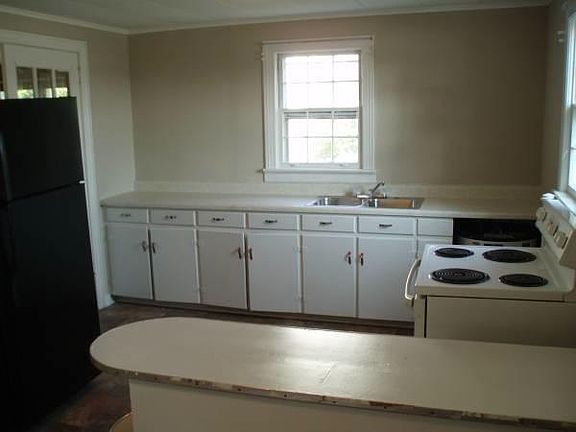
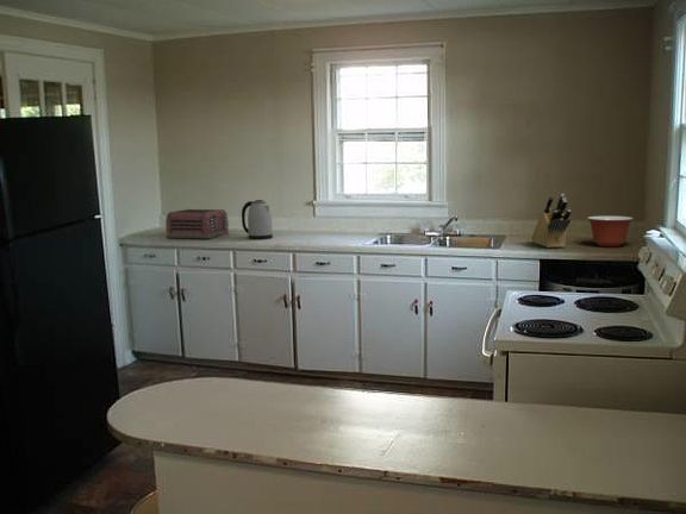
+ knife block (550, 219)
+ toaster (199, 222)
+ kettle (255, 218)
+ mixing bowl (609, 231)
